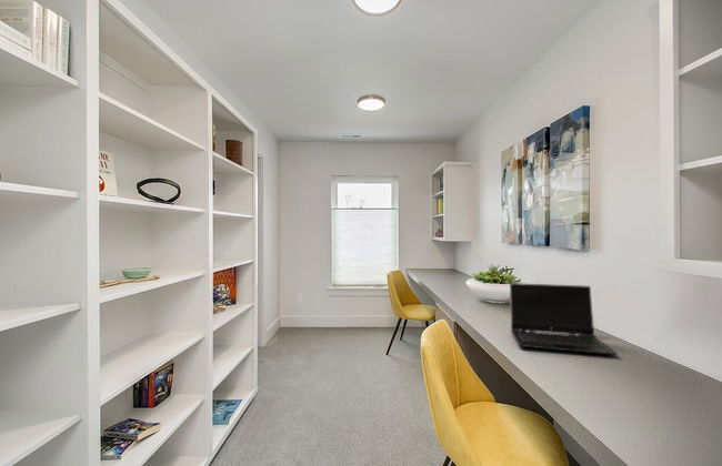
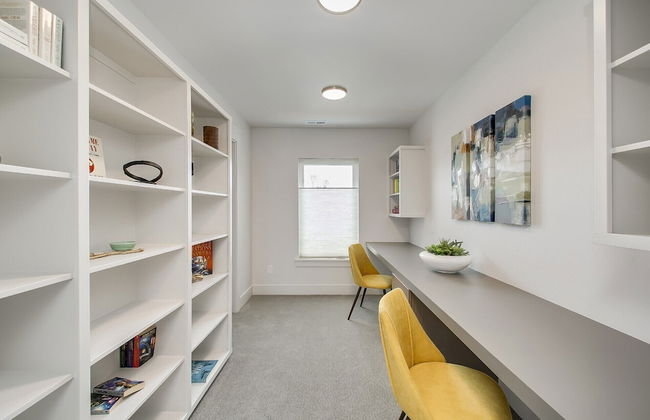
- laptop computer (556, 315)
